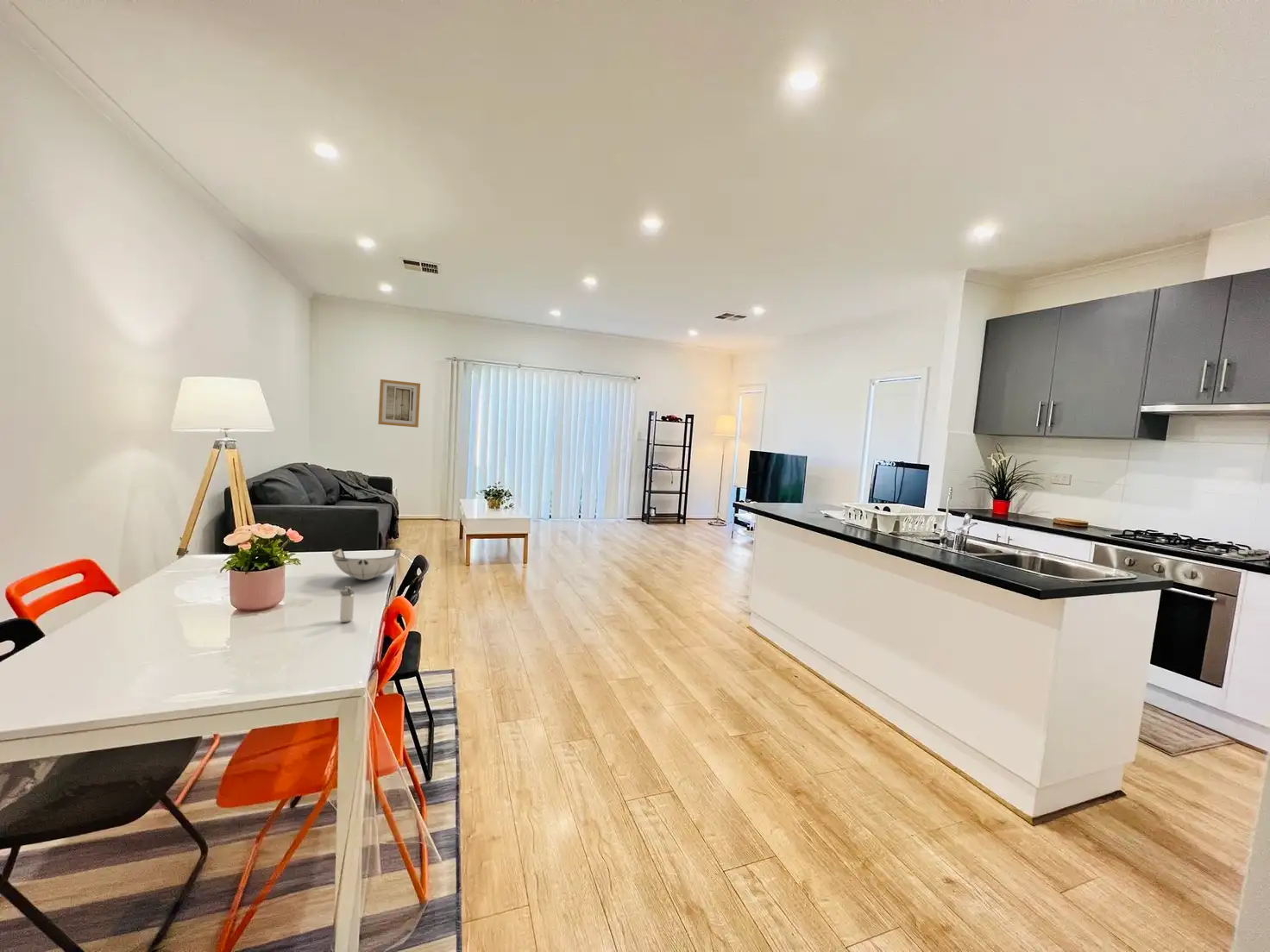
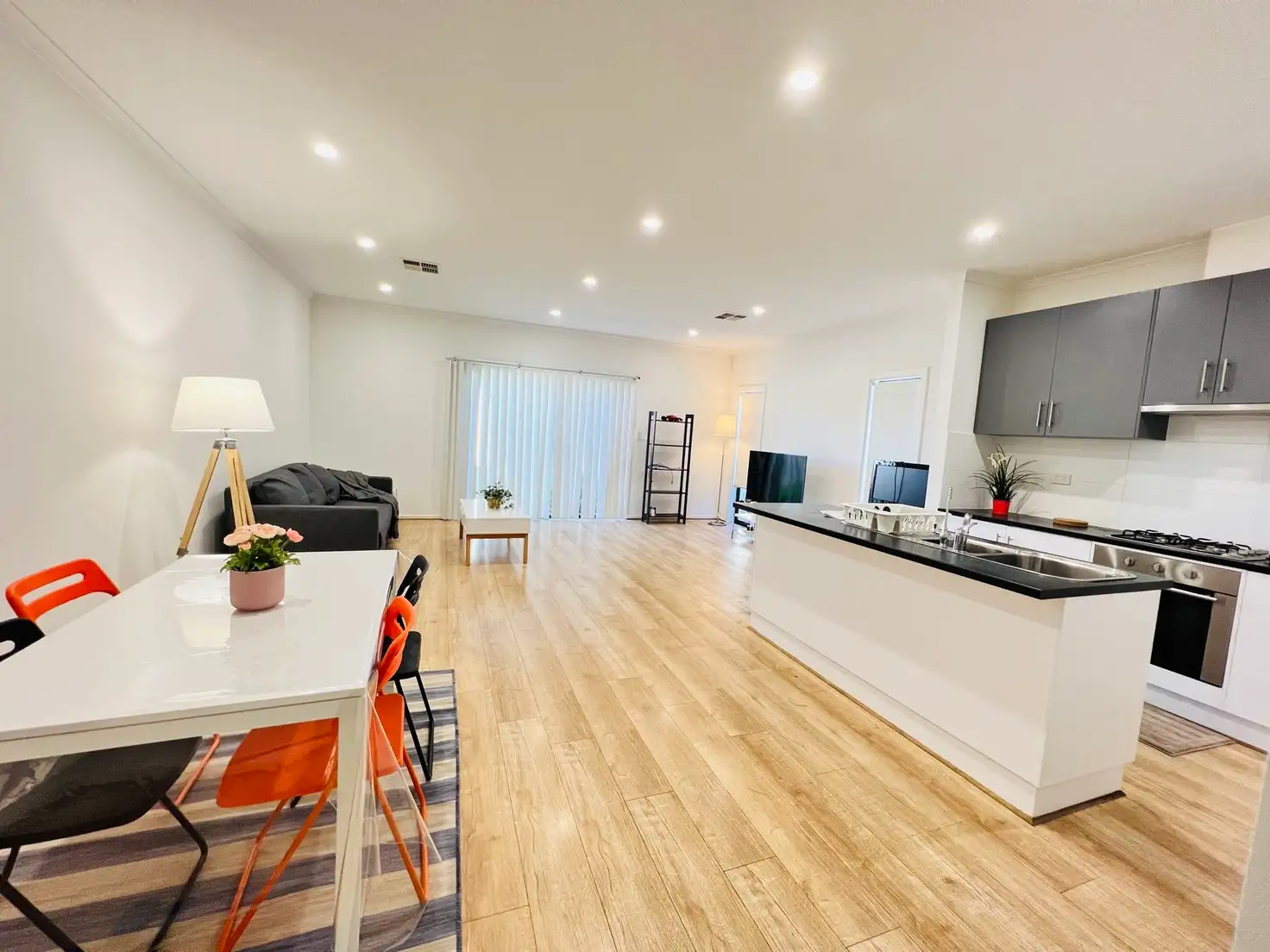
- bowl (366, 566)
- shaker (347, 604)
- wall art (399, 404)
